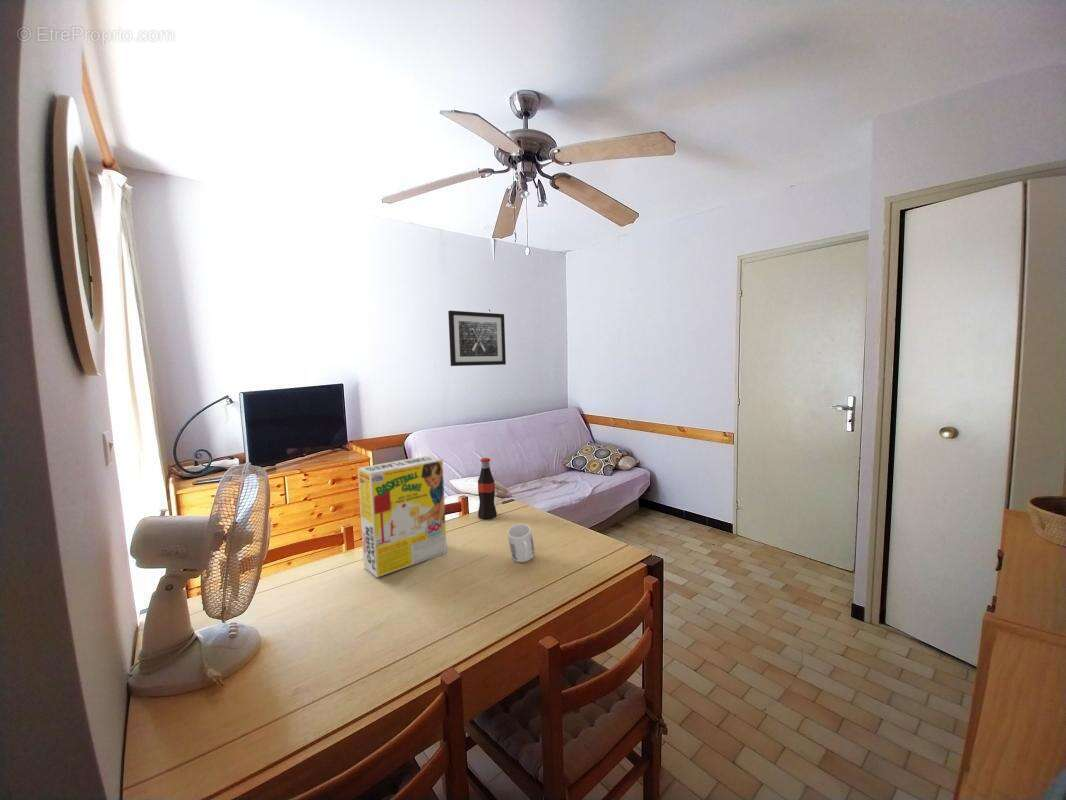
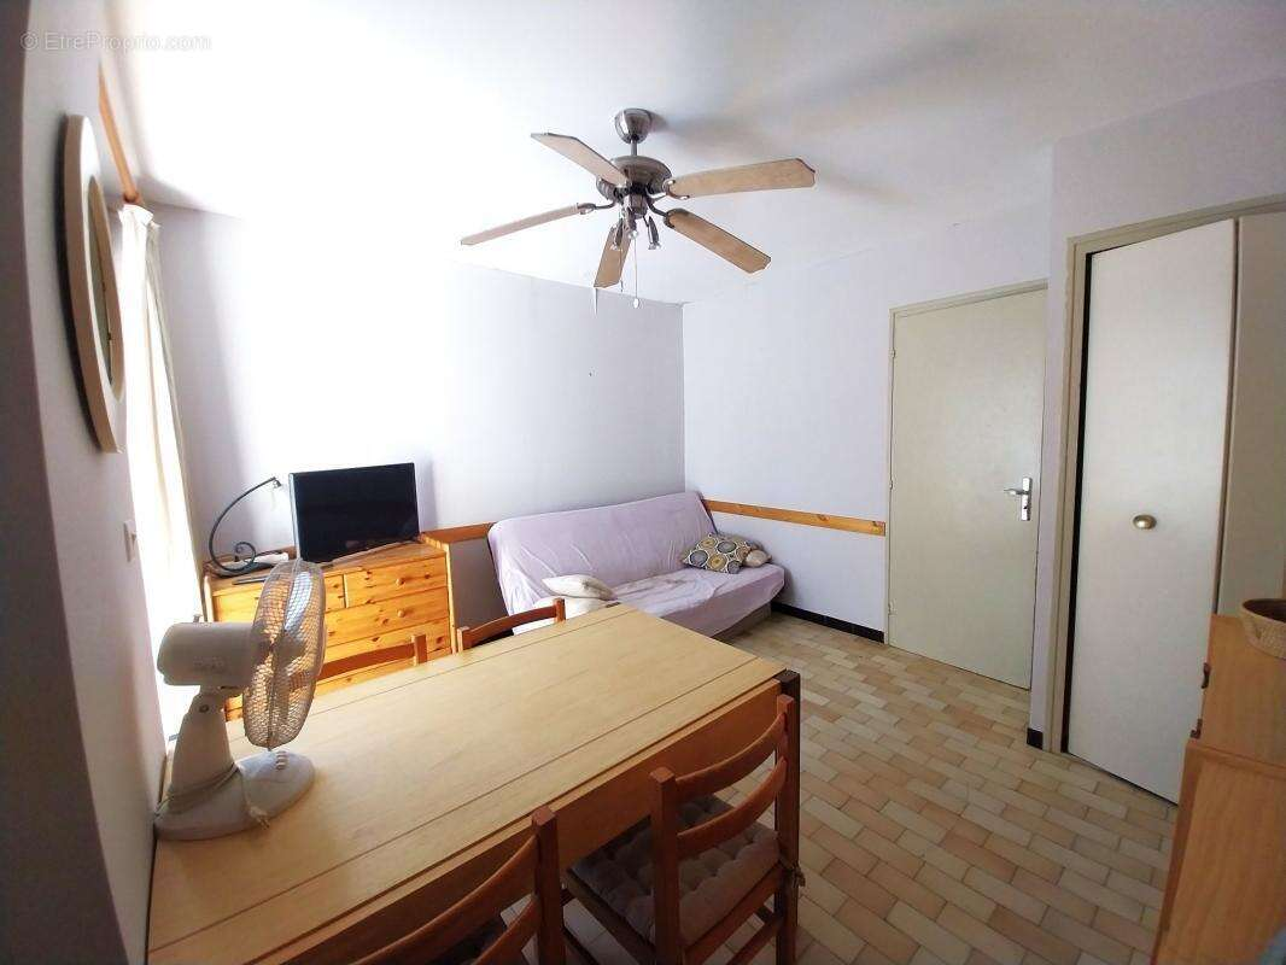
- wall art (478, 339)
- bottle (486, 487)
- mug (523, 543)
- cereal box (403, 512)
